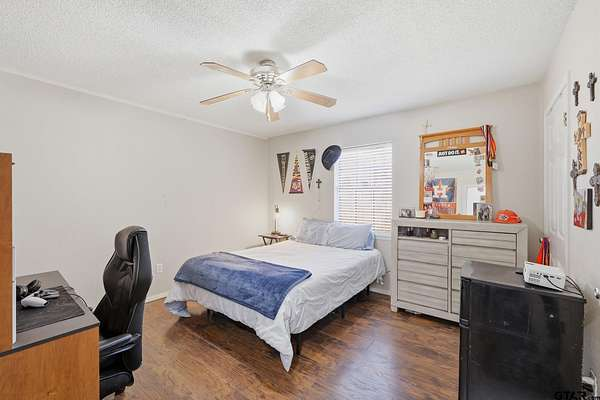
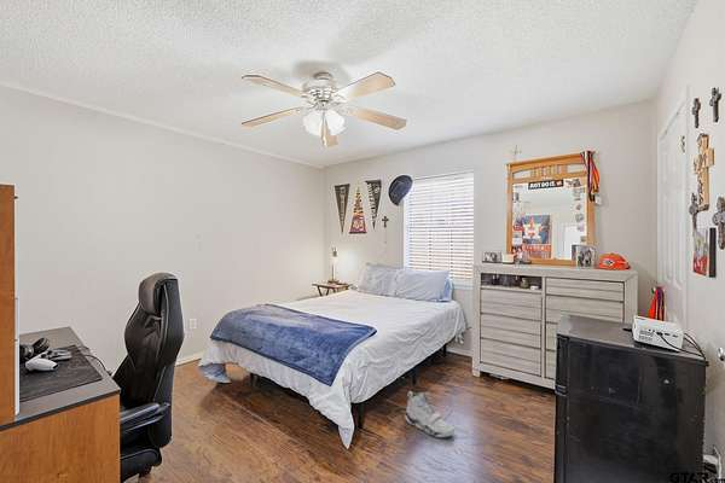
+ sneaker (428, 412)
